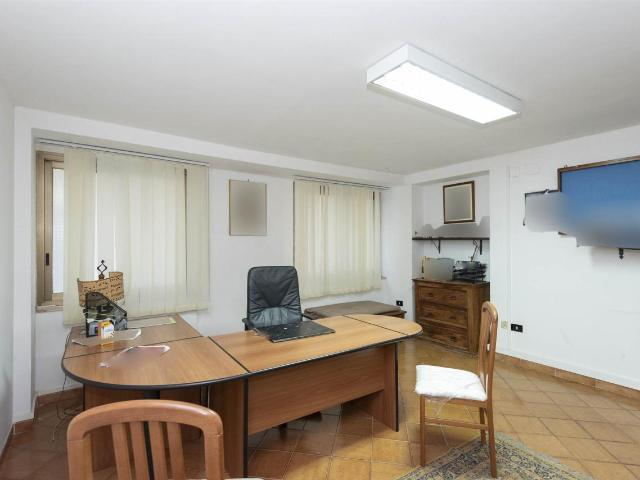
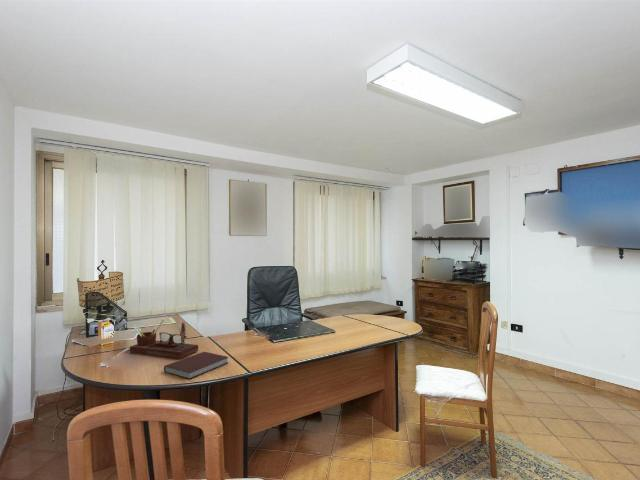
+ desk organizer (162, 336)
+ notebook (197, 364)
